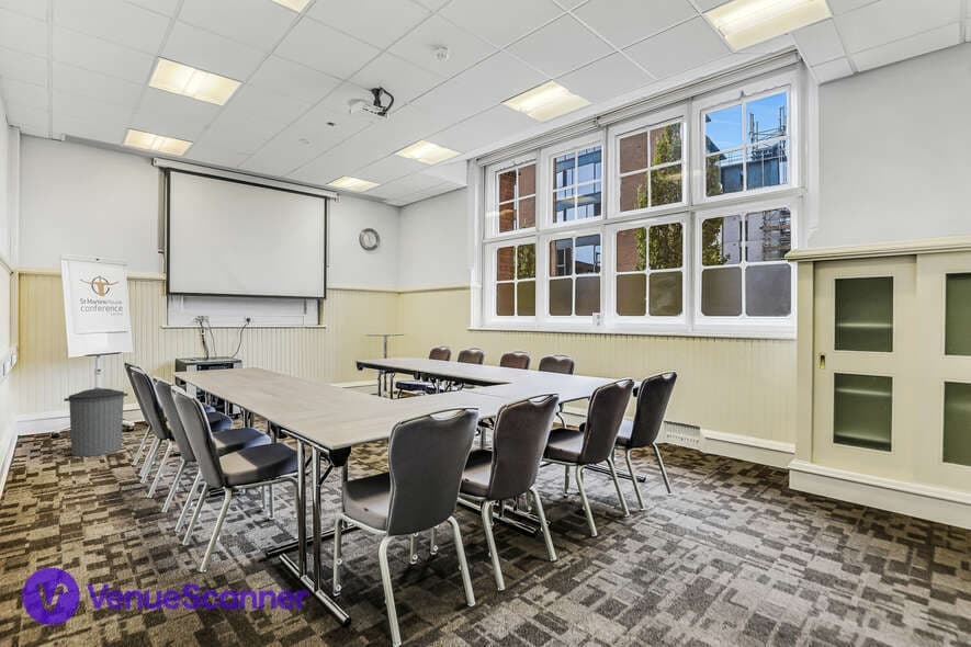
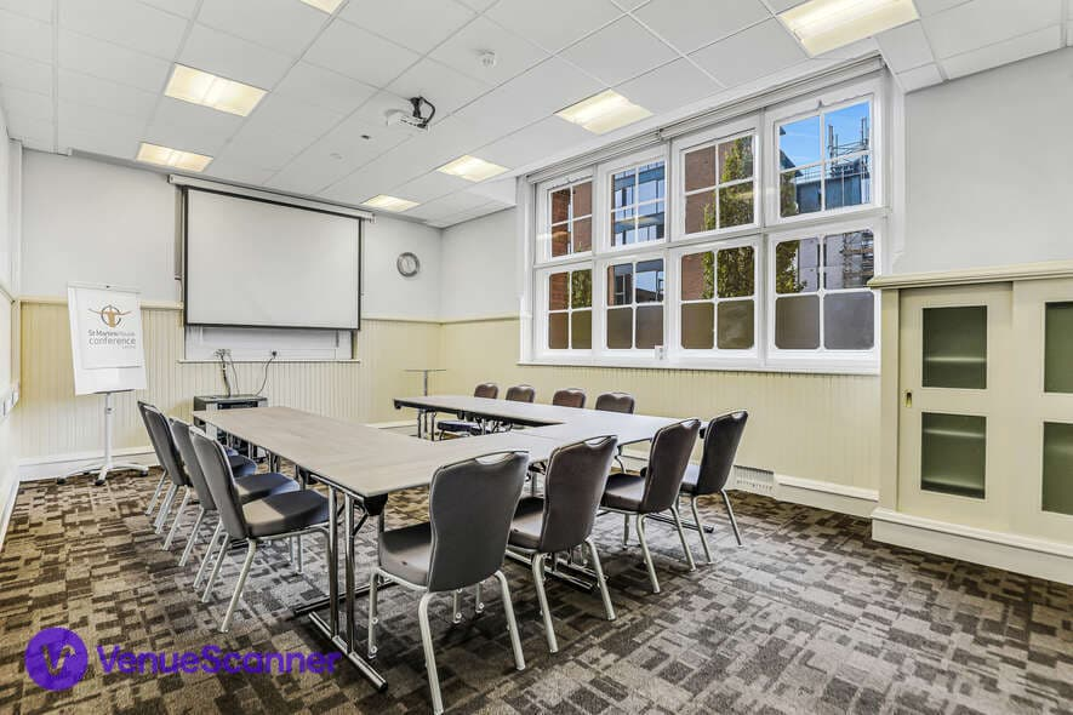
- trash can (97, 419)
